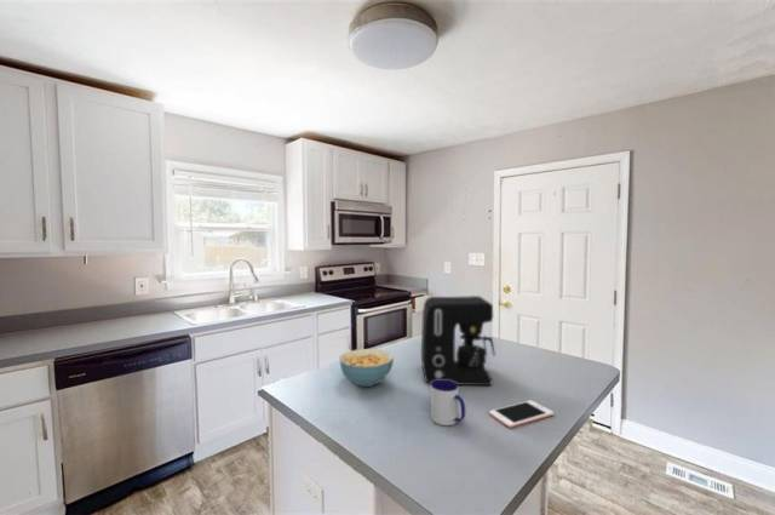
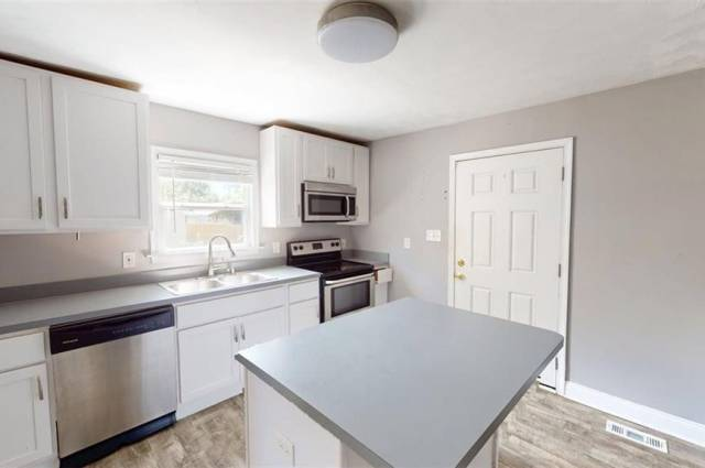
- coffee maker (460, 337)
- cell phone (521, 412)
- cereal bowl (366, 370)
- mug (448, 404)
